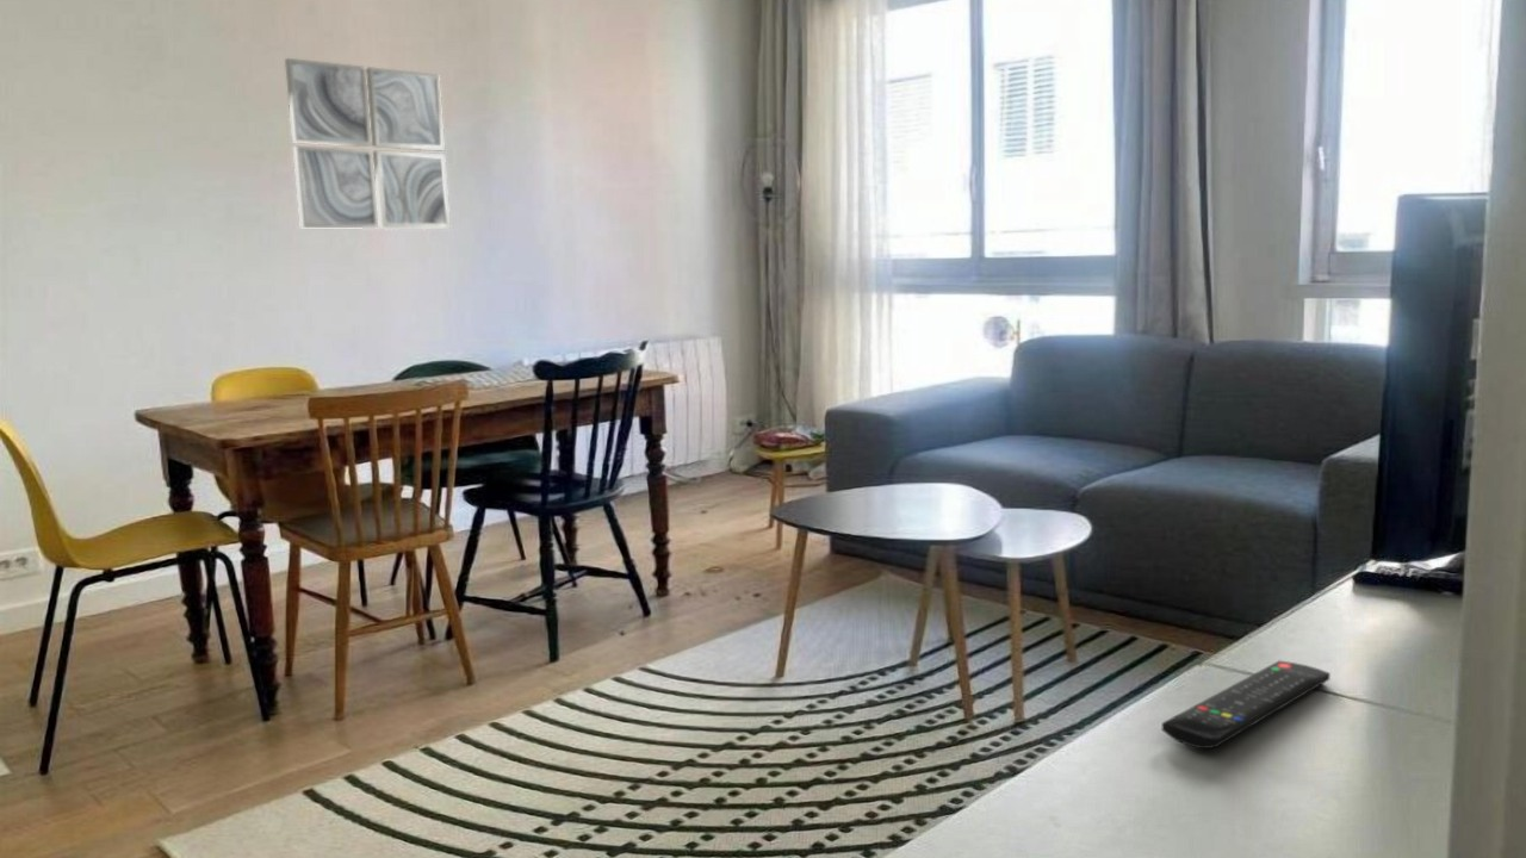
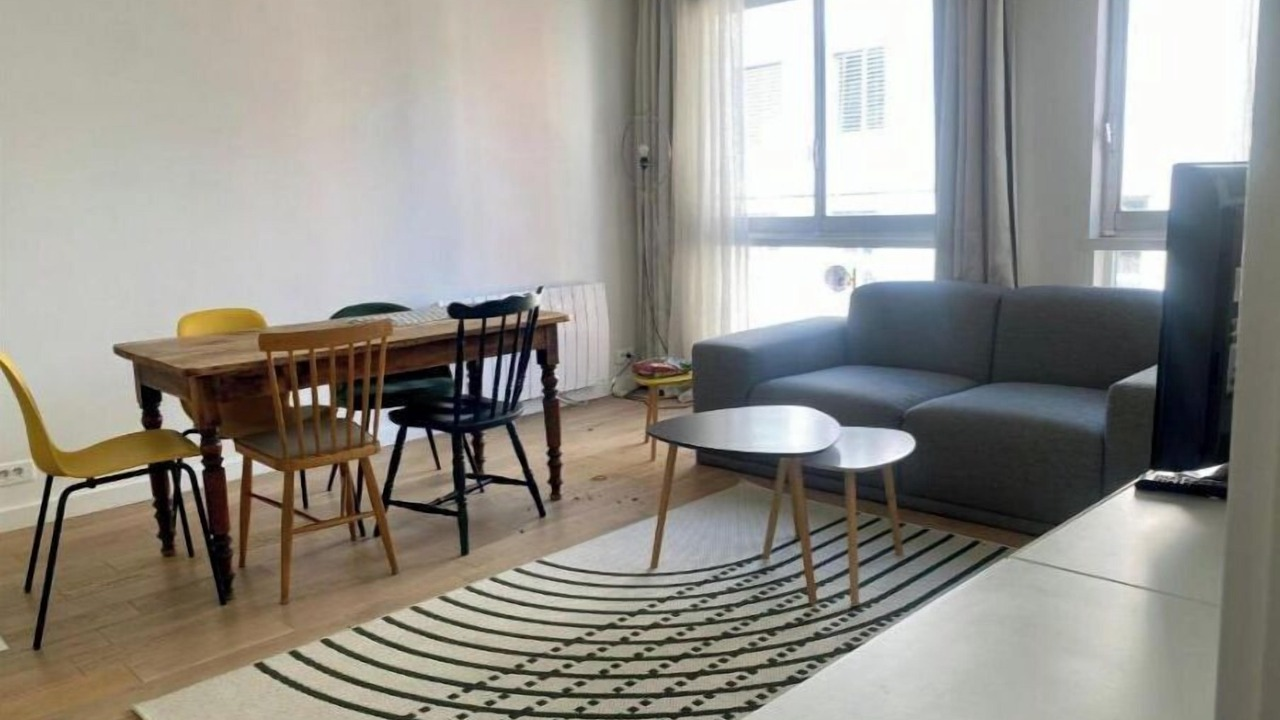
- remote control (1251, 702)
- wall art (371, 150)
